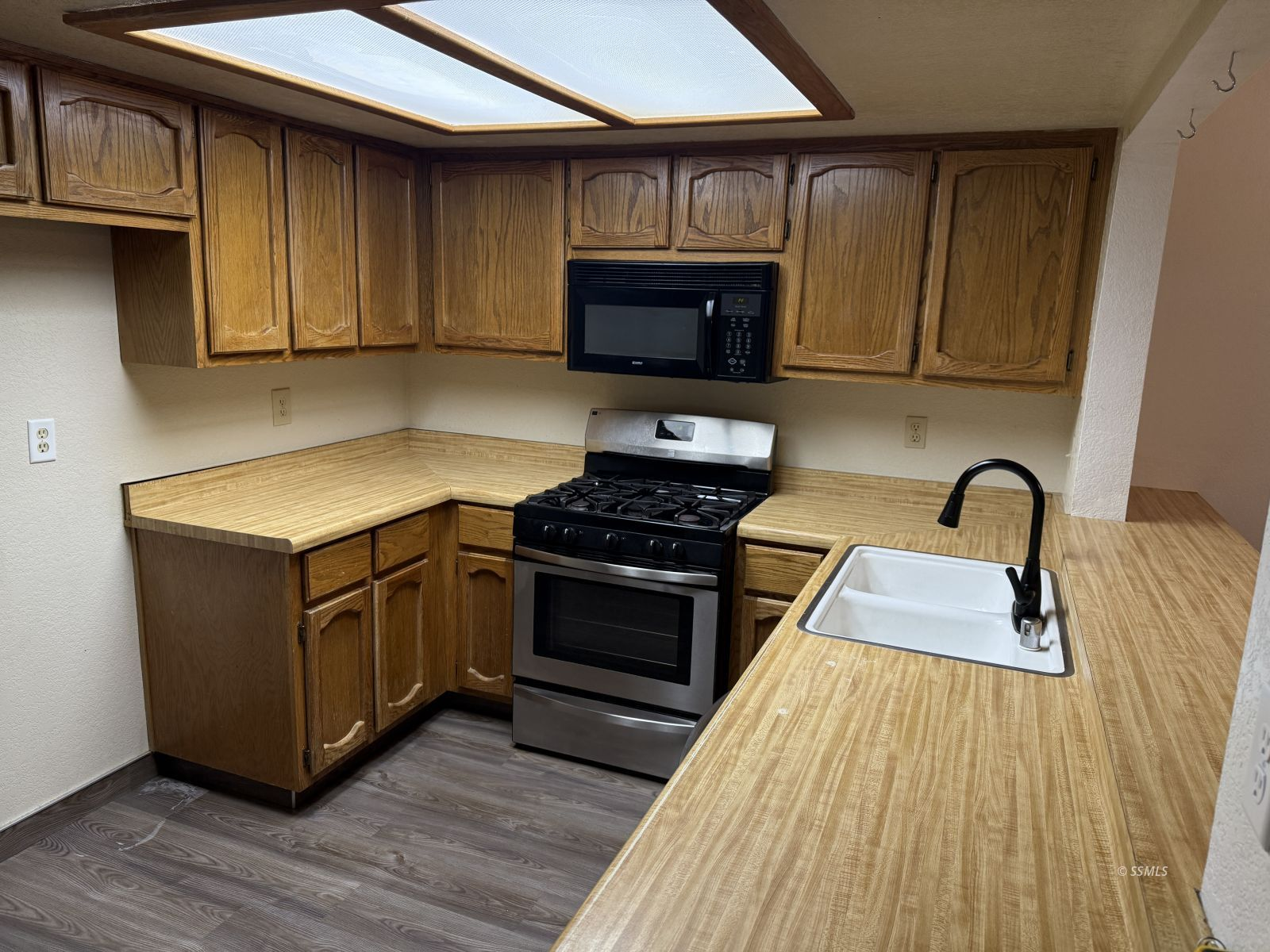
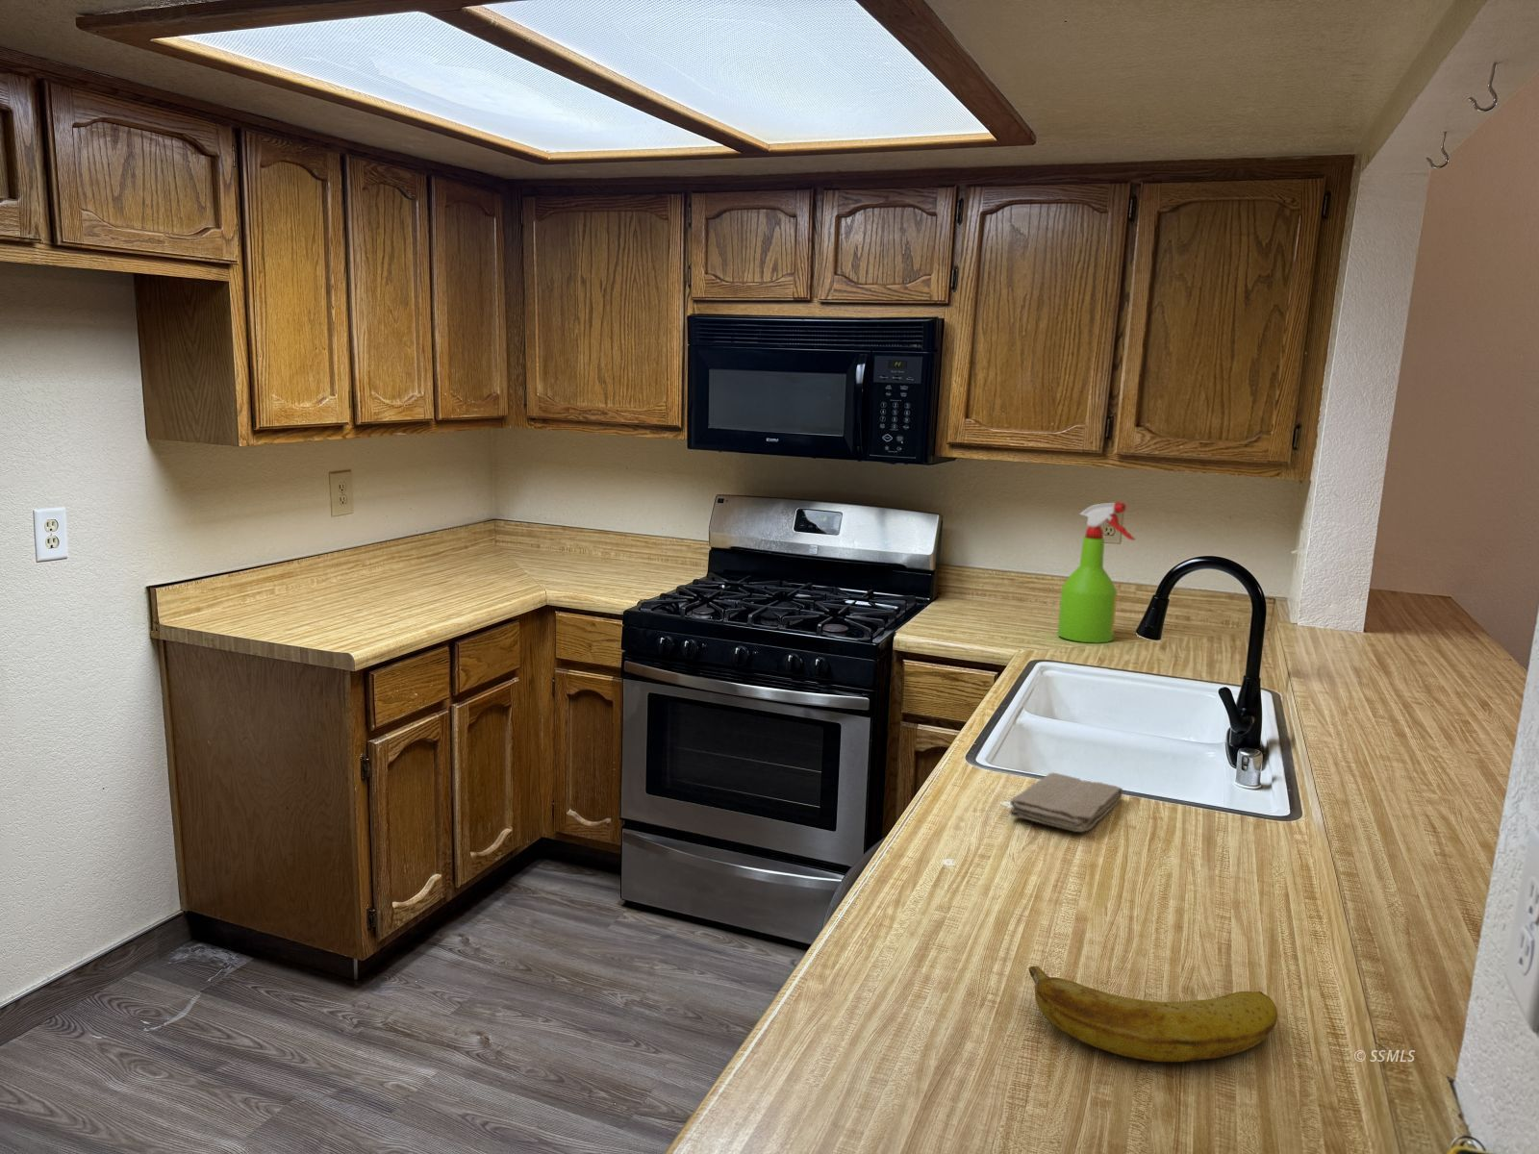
+ banana (1145, 1001)
+ spray bottle (1098, 570)
+ washcloth (1065, 799)
